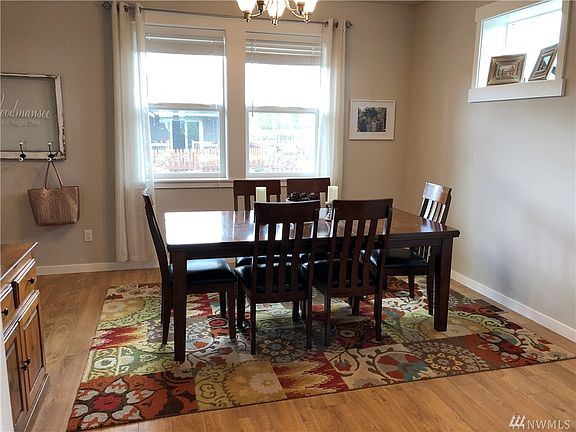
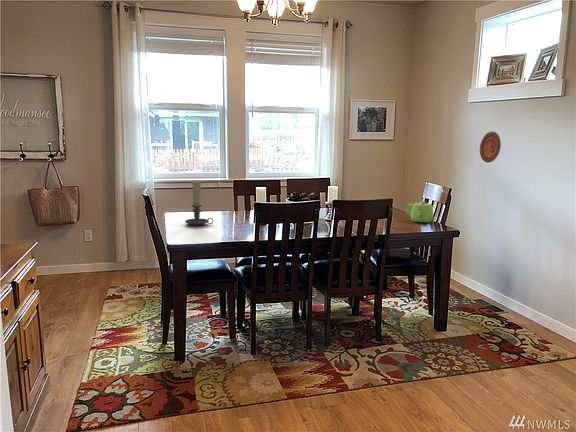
+ candle holder (199, 202)
+ teapot (419, 211)
+ decorative plate (490, 147)
